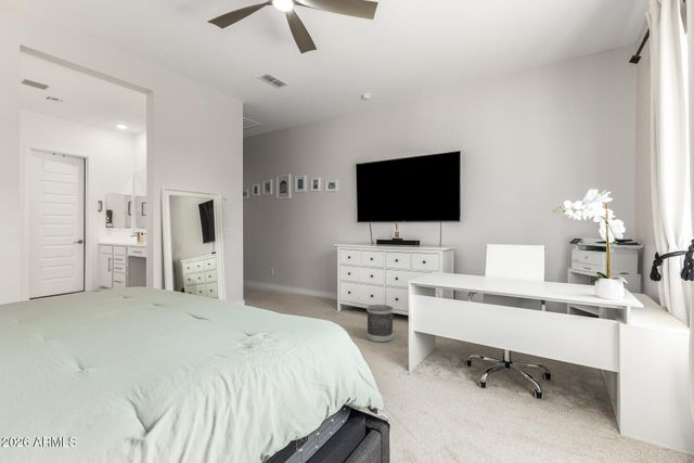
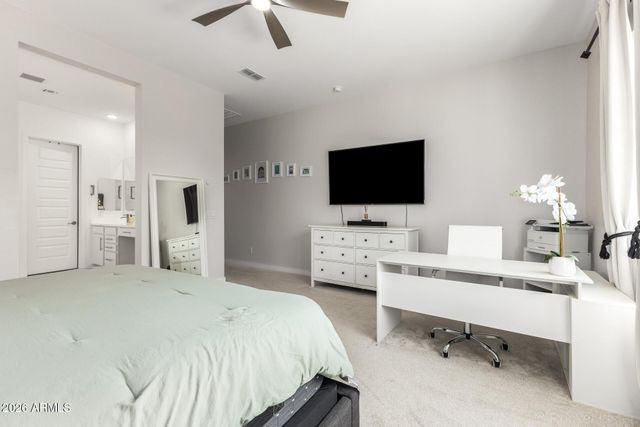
- wastebasket (380, 322)
